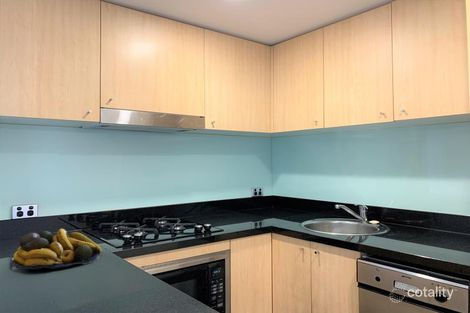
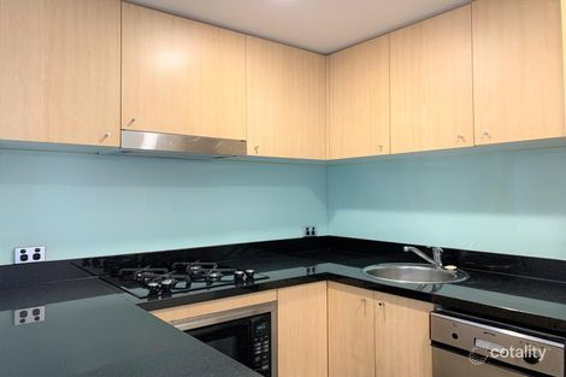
- fruit bowl (57, 244)
